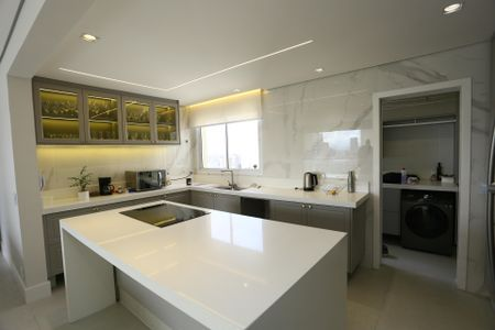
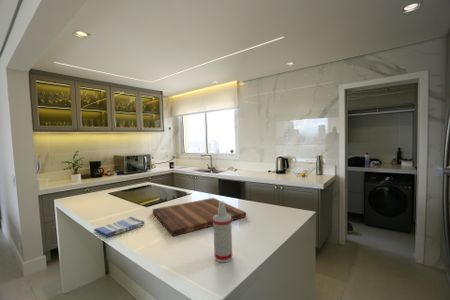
+ dish towel (120, 225)
+ spray bottle (222, 229)
+ cutting board (197, 212)
